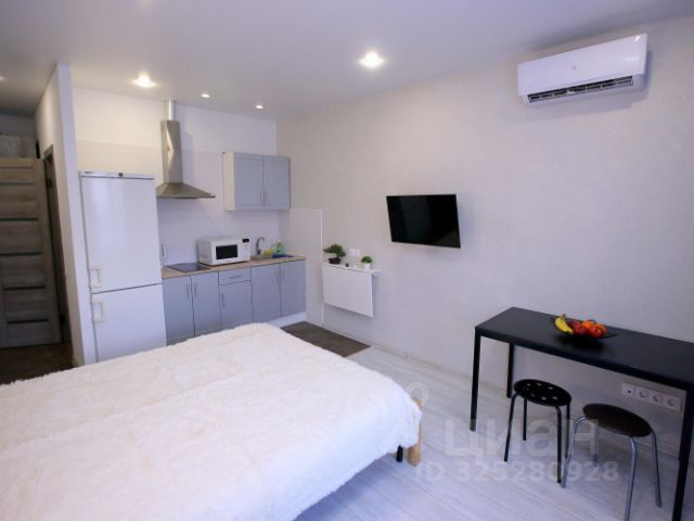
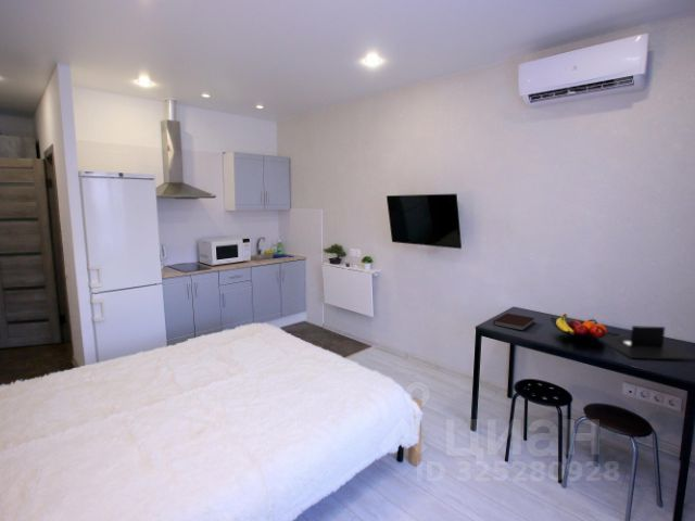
+ laptop (643, 335)
+ notebook (514, 321)
